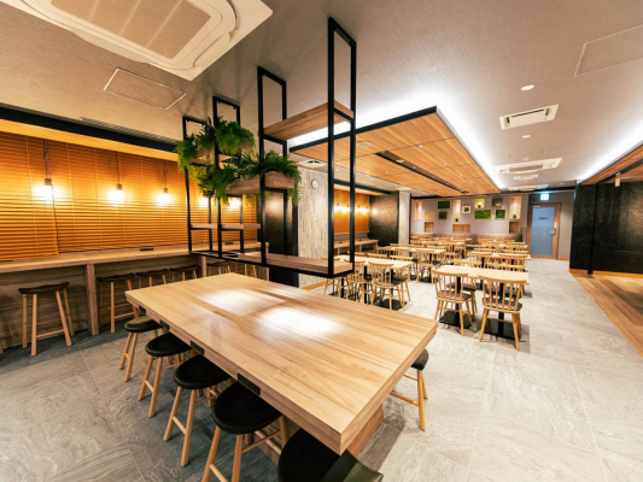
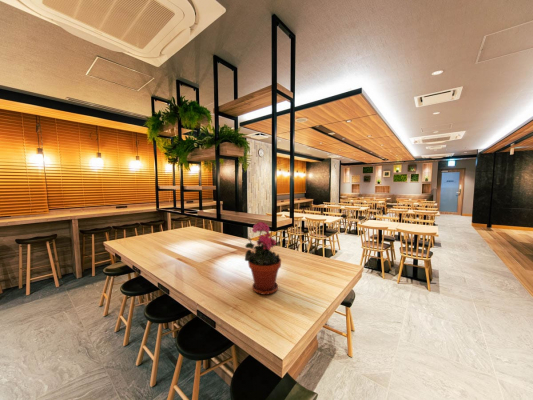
+ potted plant (263, 255)
